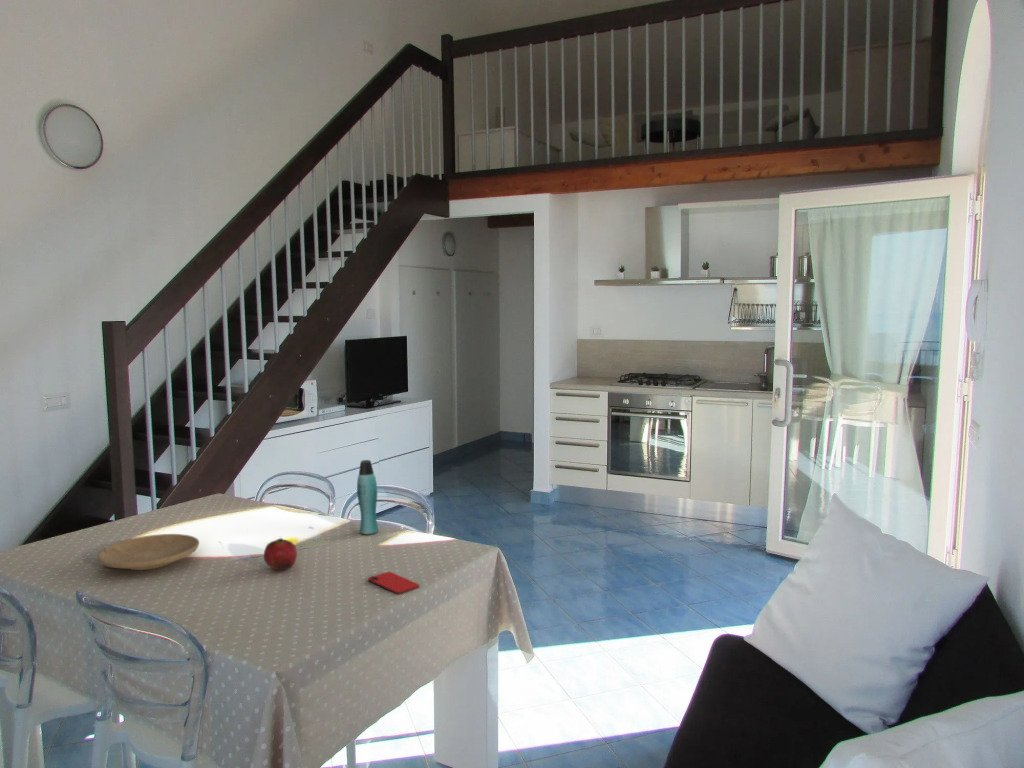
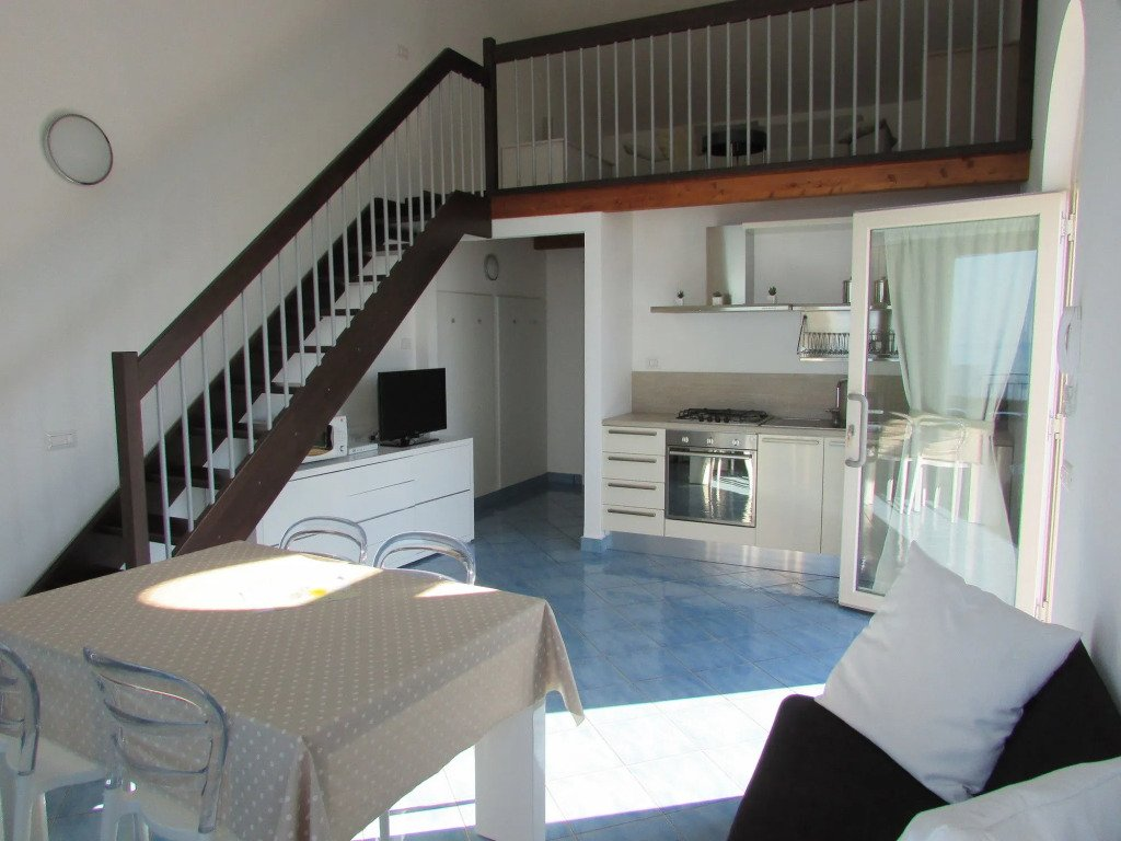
- bottle (367, 496)
- fruit (280, 553)
- smartphone (393, 582)
- plate (150, 554)
